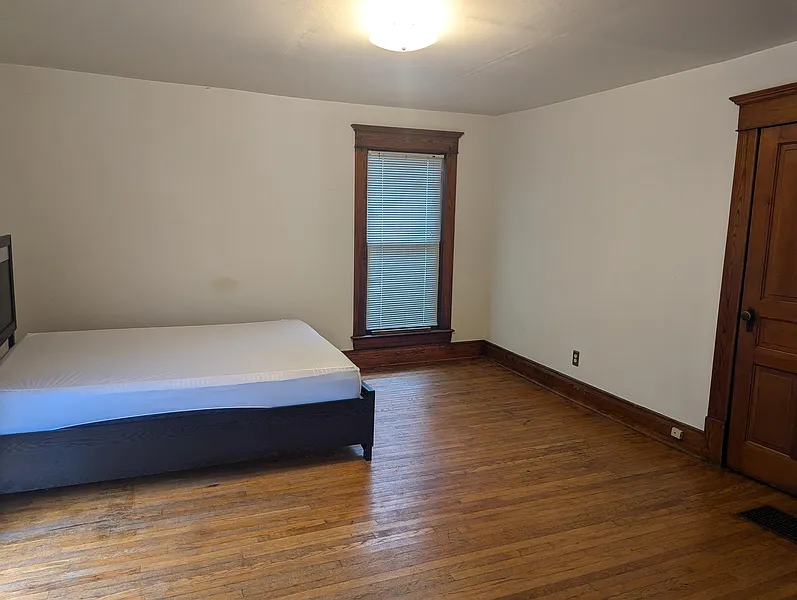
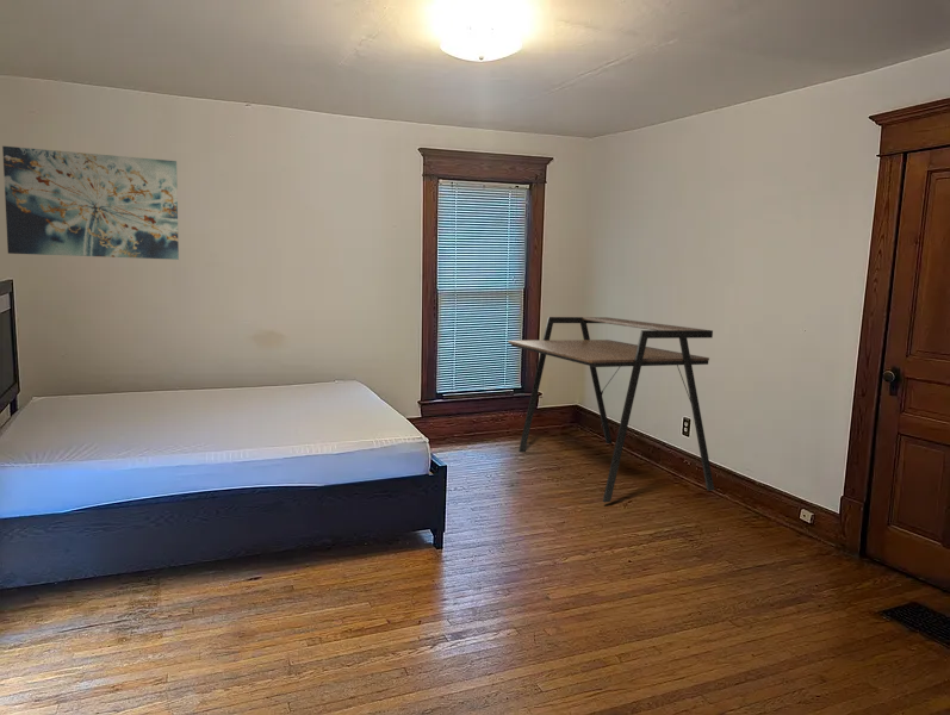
+ wall art (95, 205)
+ desk (602, 398)
